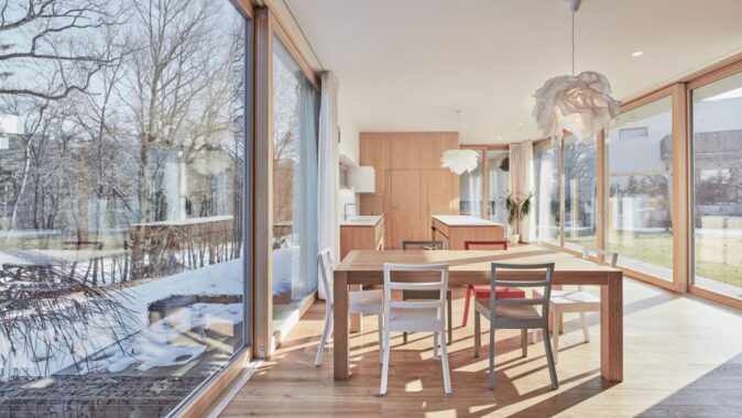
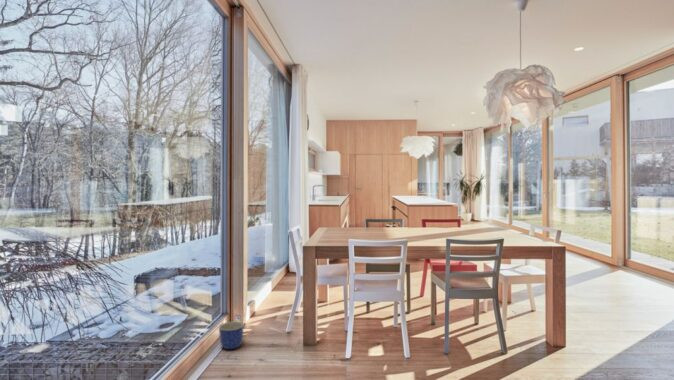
+ planter (231, 336)
